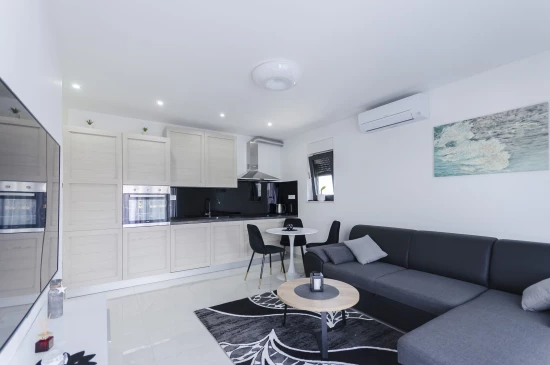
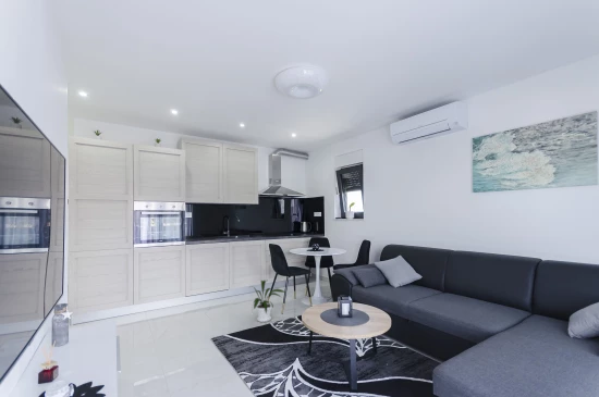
+ house plant (265, 297)
